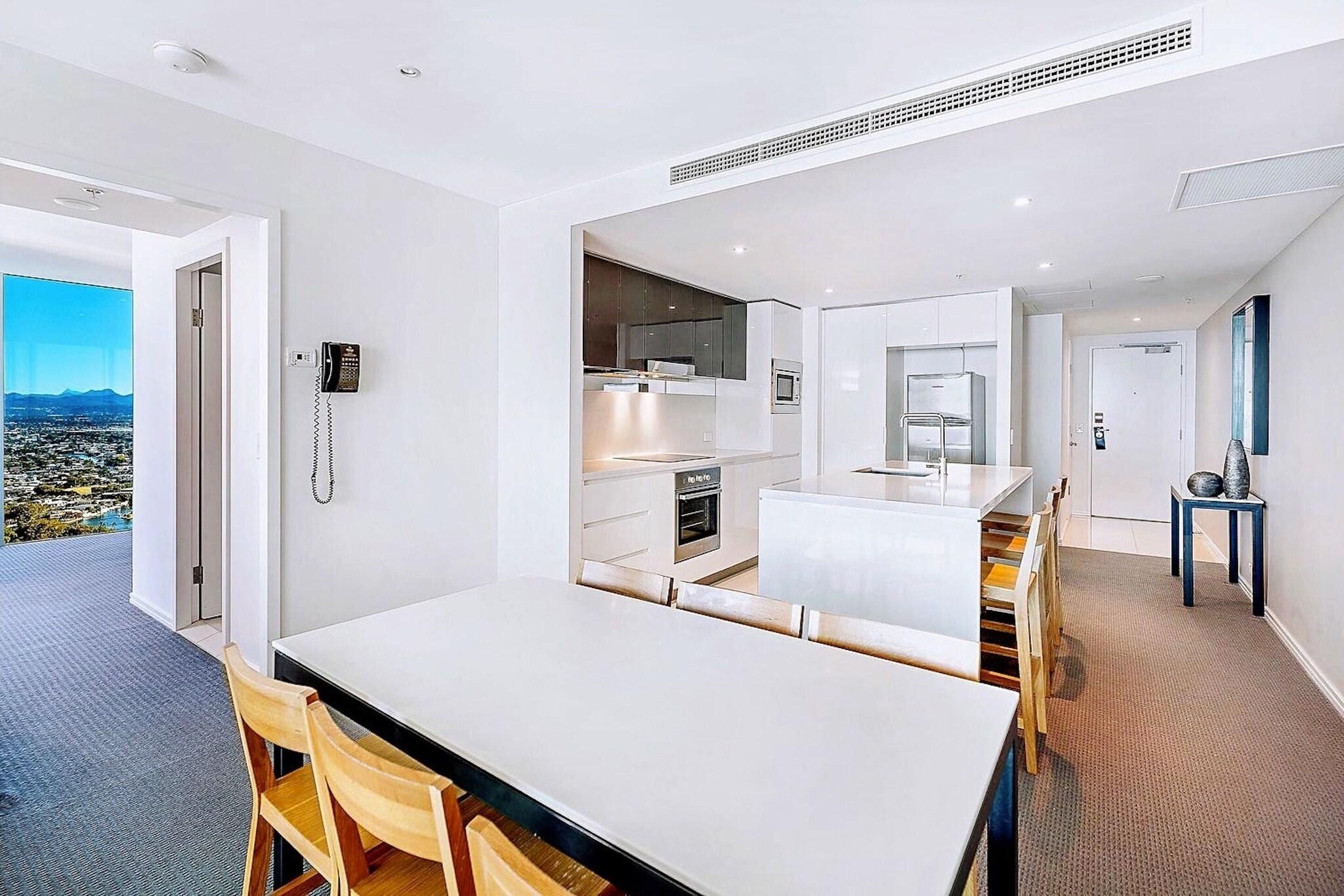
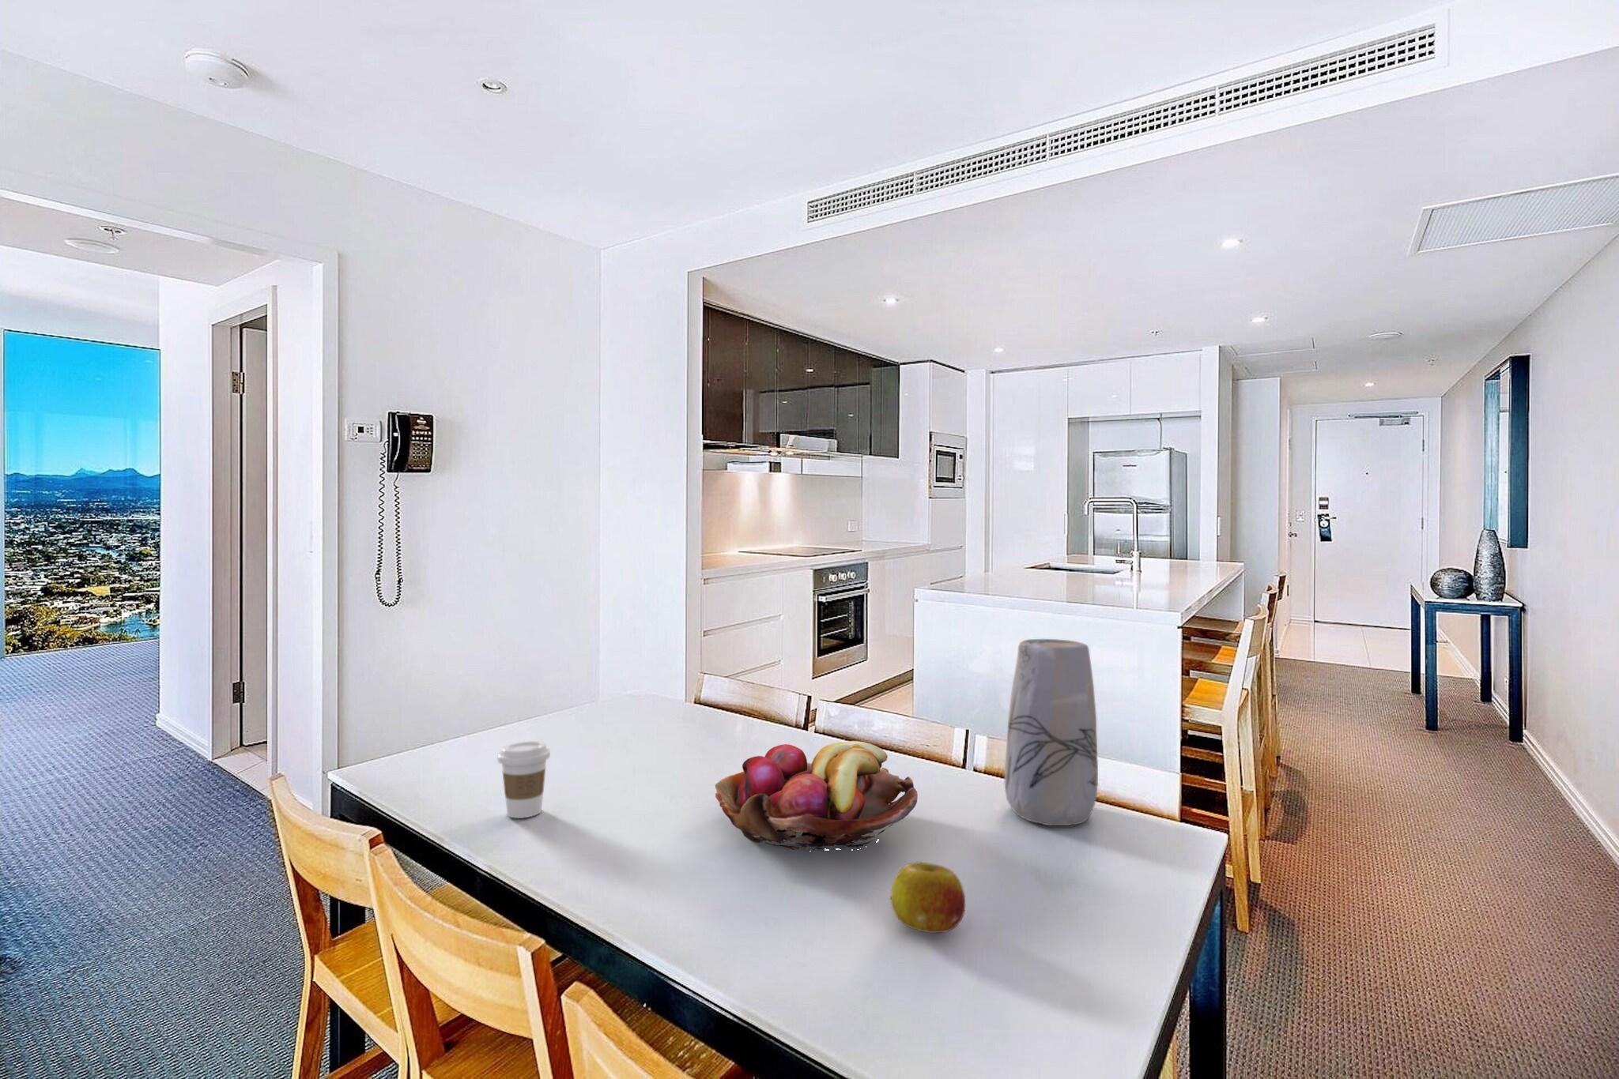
+ fruit (928, 897)
+ coffee cup (524, 779)
+ fruit basket (818, 789)
+ vase (1050, 727)
